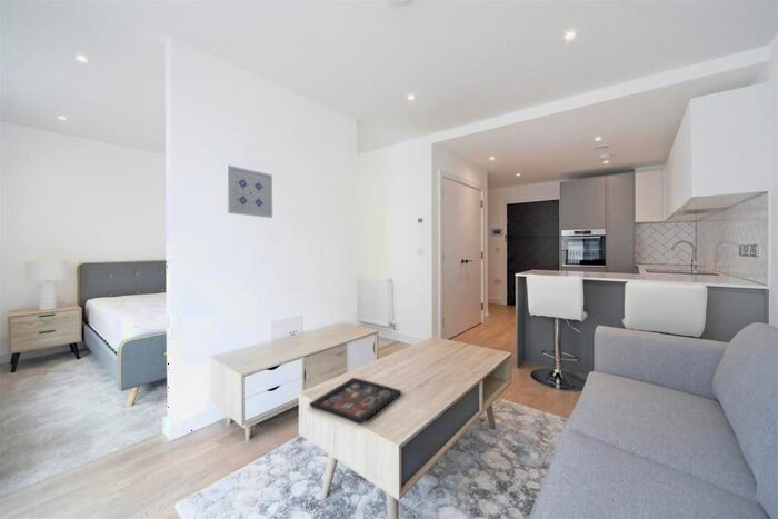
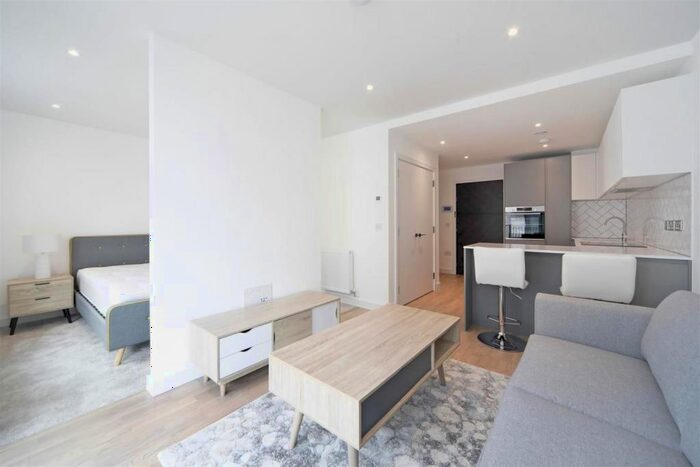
- decorative tray (357, 397)
- wall art (250, 192)
